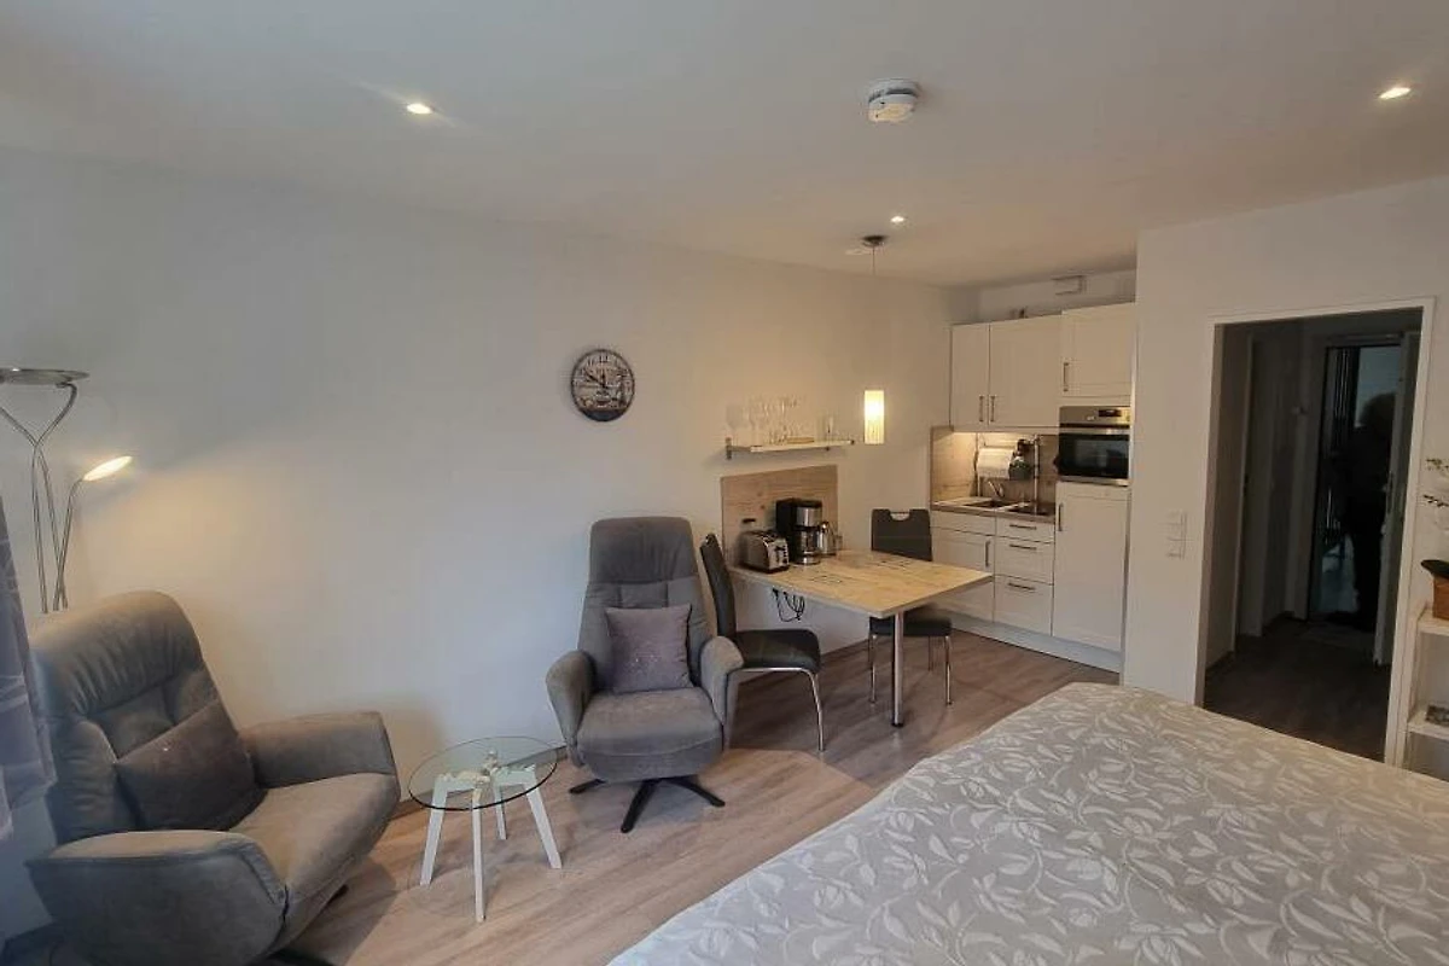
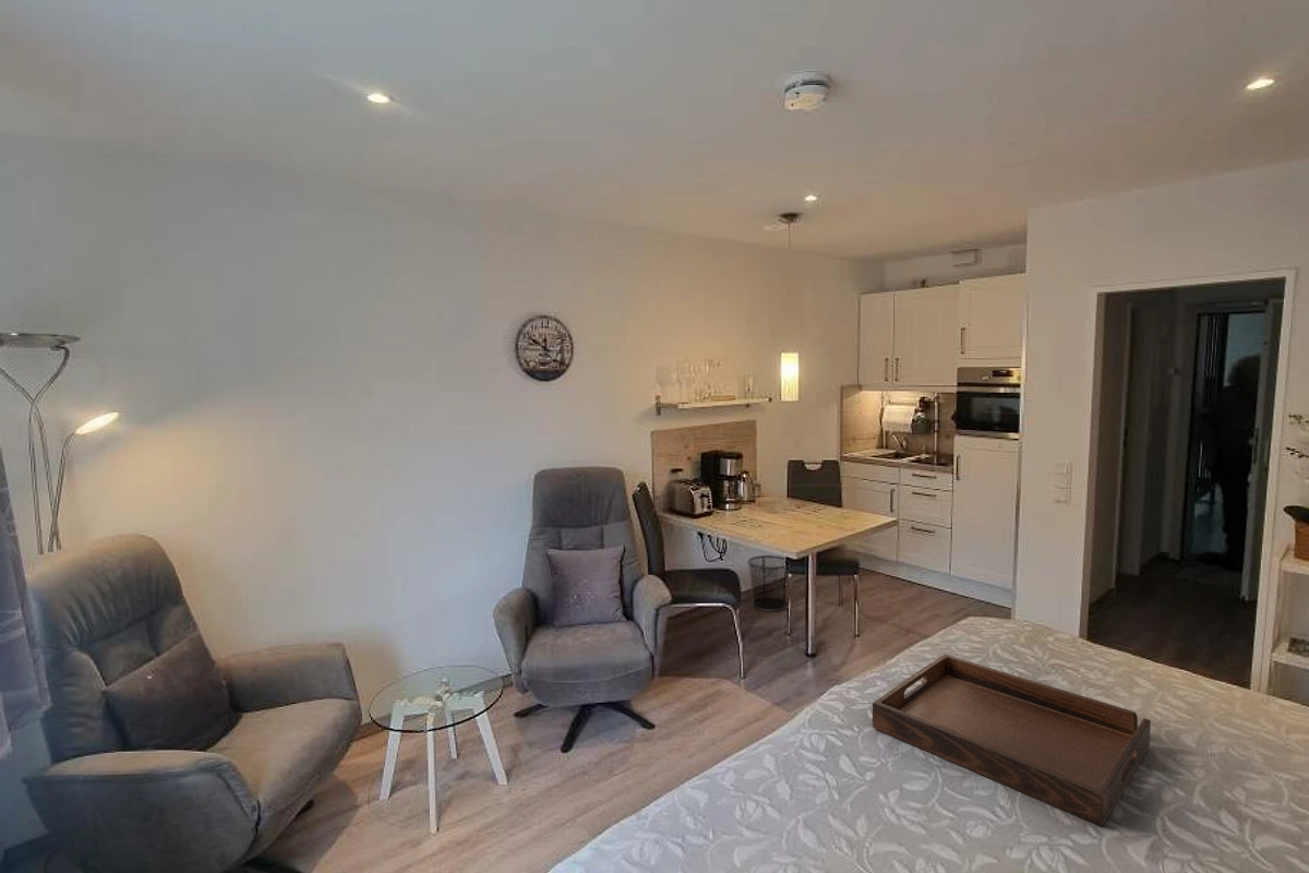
+ serving tray (1007, 722)
+ waste bin (768, 583)
